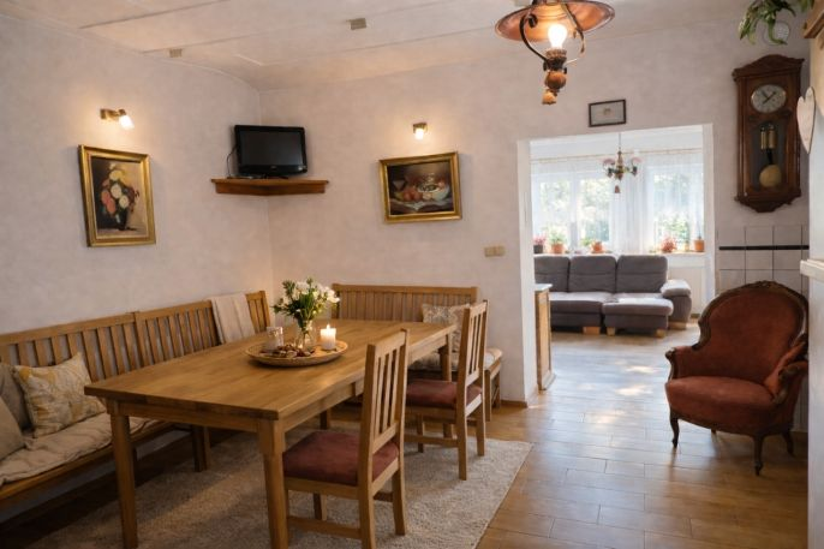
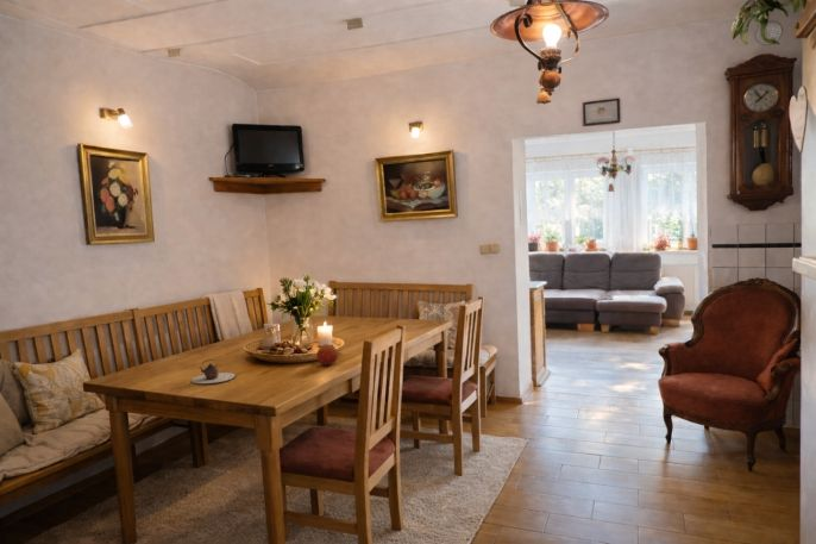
+ teapot (212, 368)
+ fruit (326, 354)
